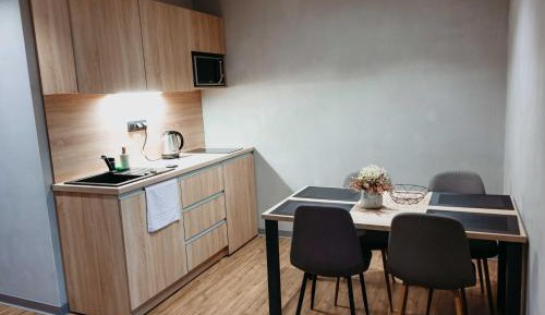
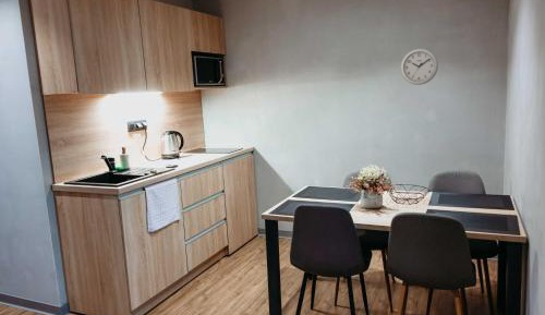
+ wall clock (419, 66)
